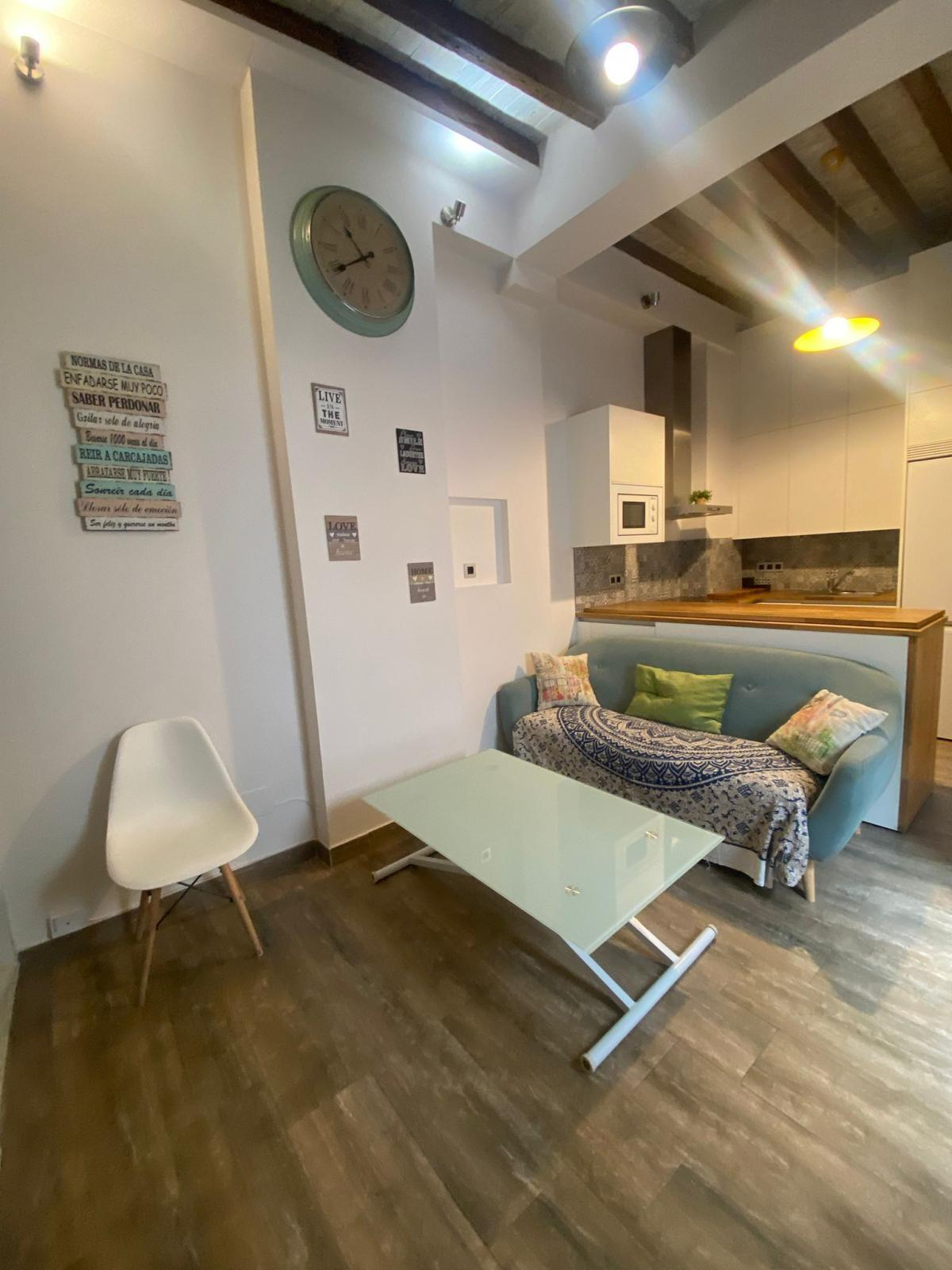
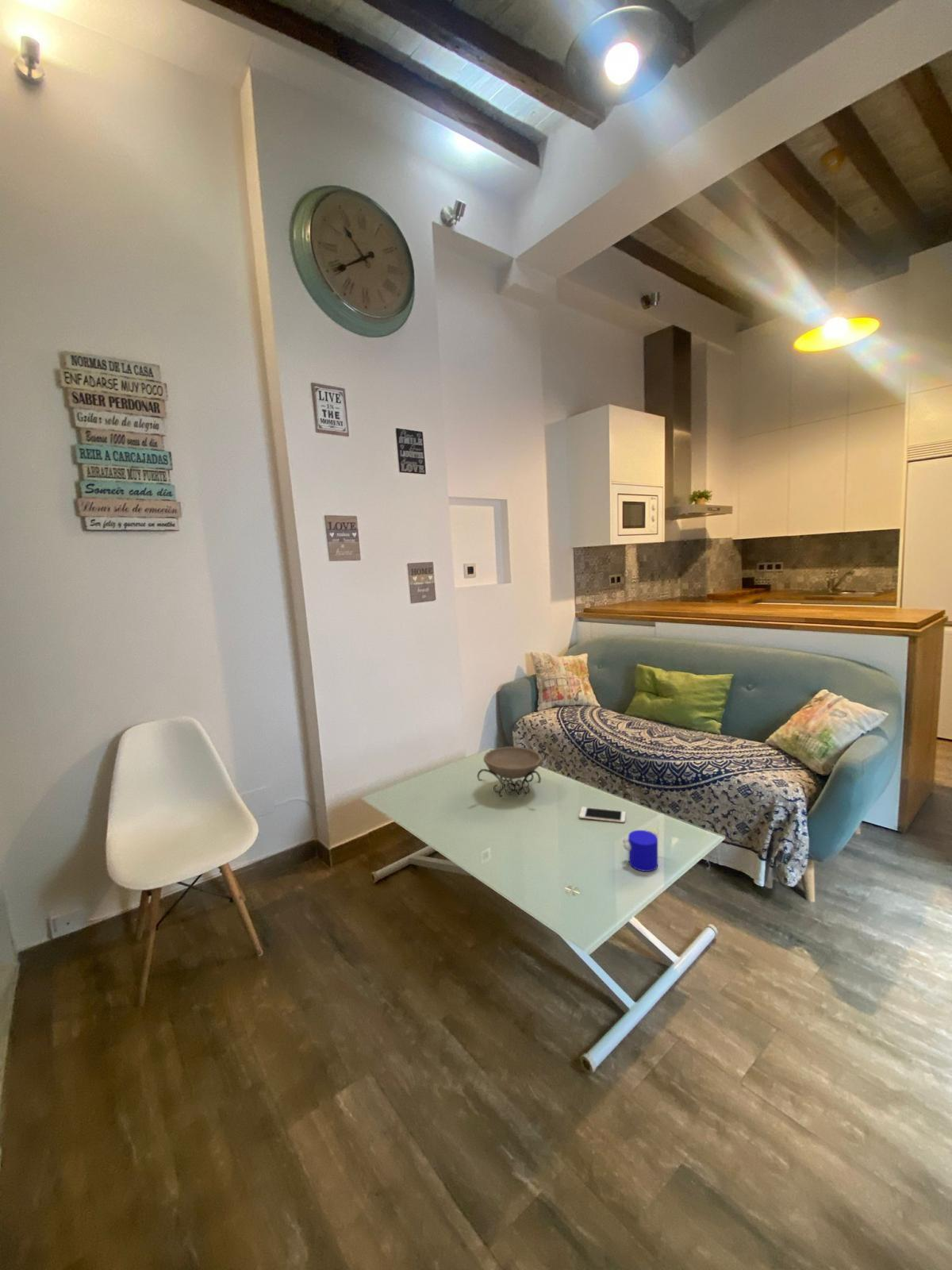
+ cell phone (602, 814)
+ decorative bowl (513, 775)
+ cup (640, 849)
